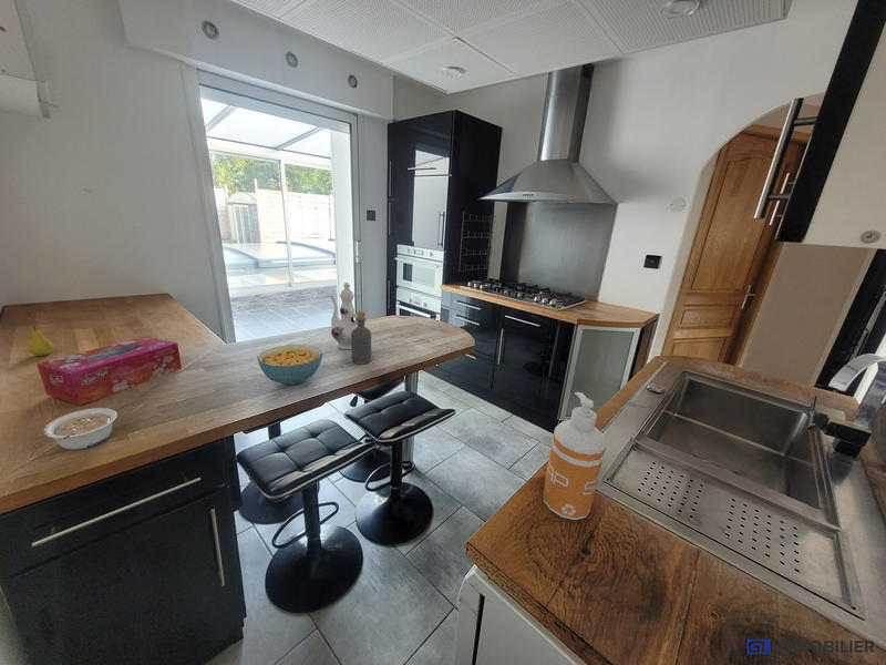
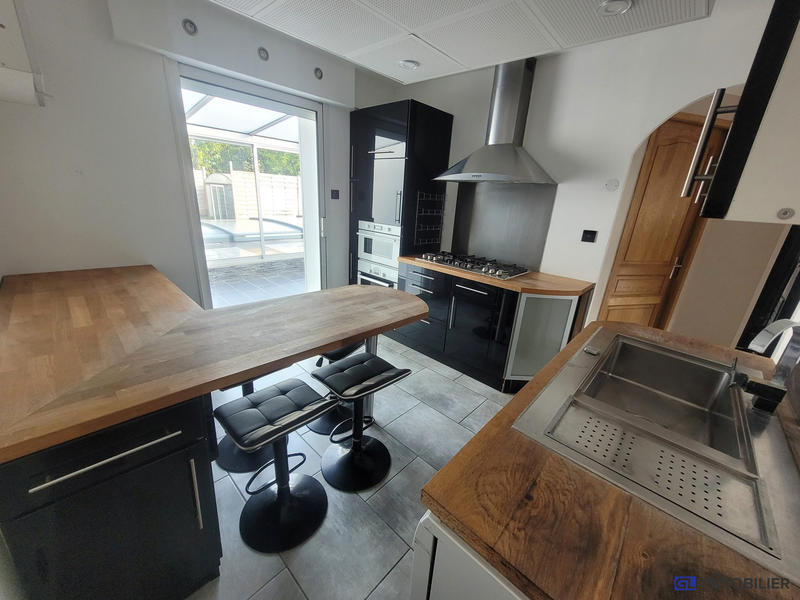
- cereal bowl (291, 367)
- soap dispenser (576, 453)
- legume (84, 429)
- tissue box (117, 366)
- chinaware (343, 314)
- fruit (38, 339)
- bottle (361, 336)
